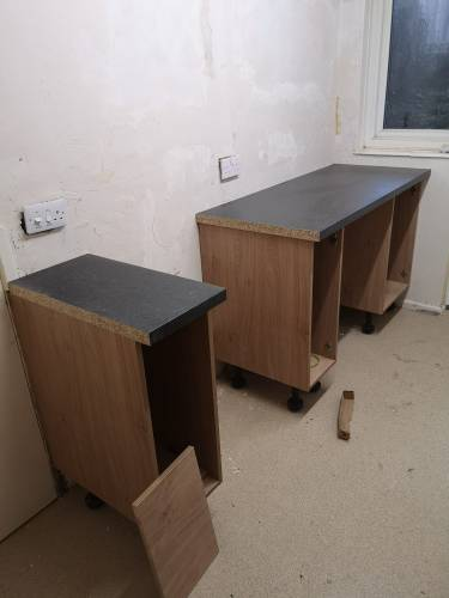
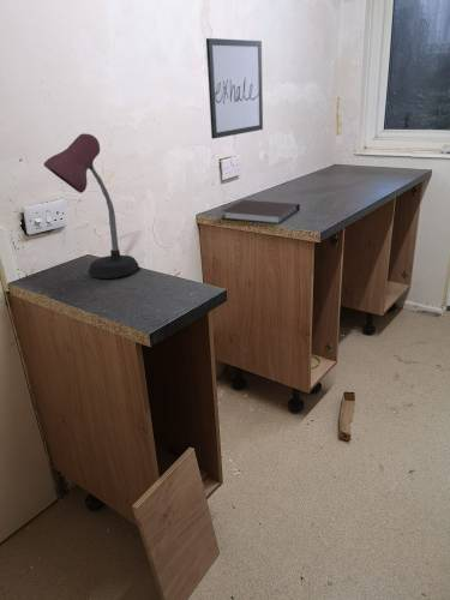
+ desk lamp (107, 205)
+ notebook (260, 210)
+ wall art (236, 88)
